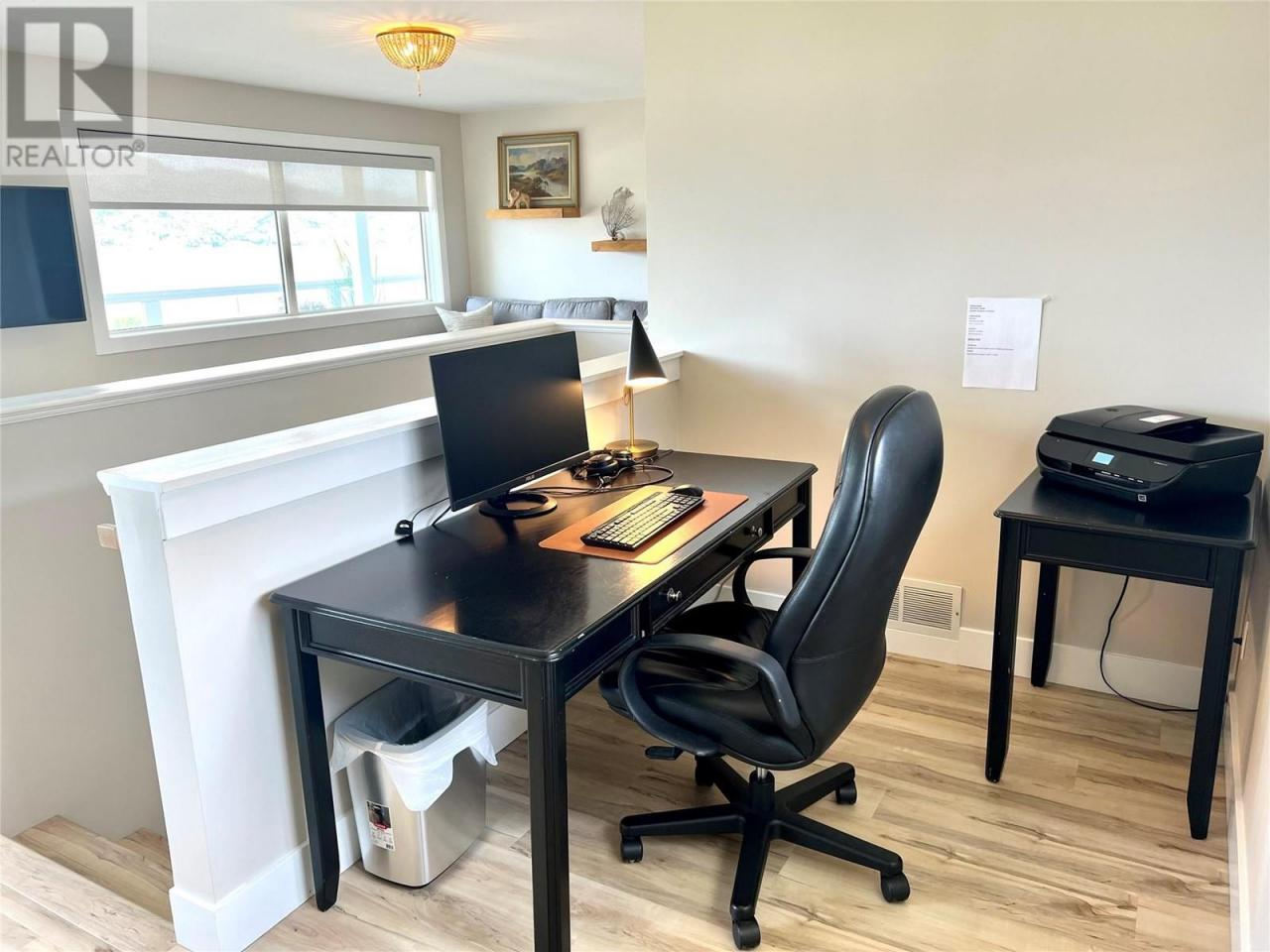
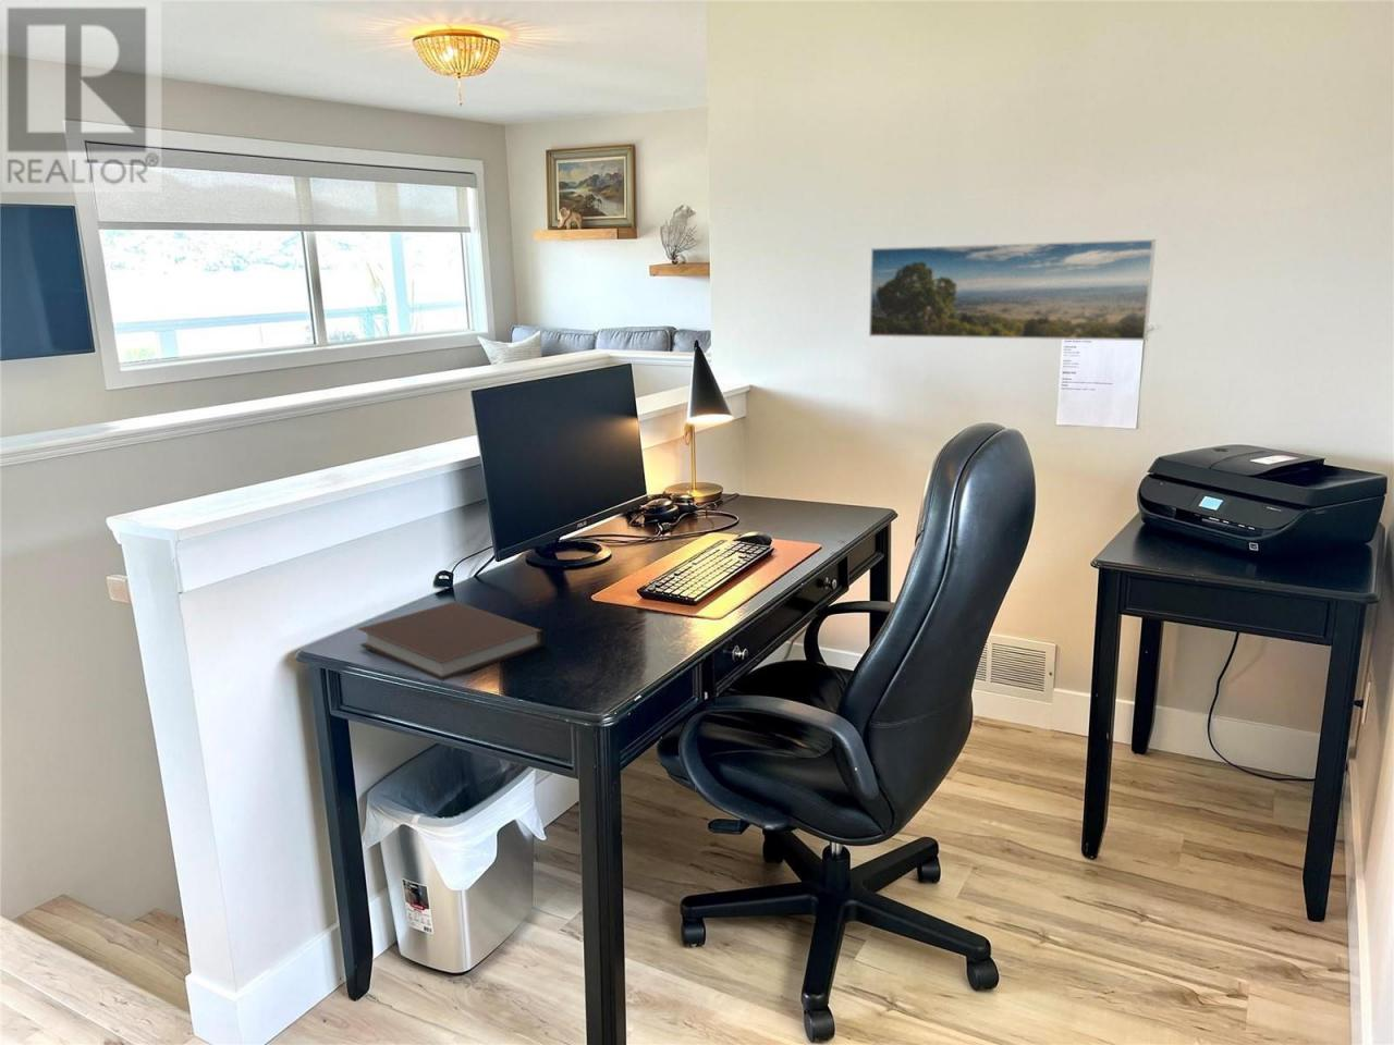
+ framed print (1001, 291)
+ notebook (450, 637)
